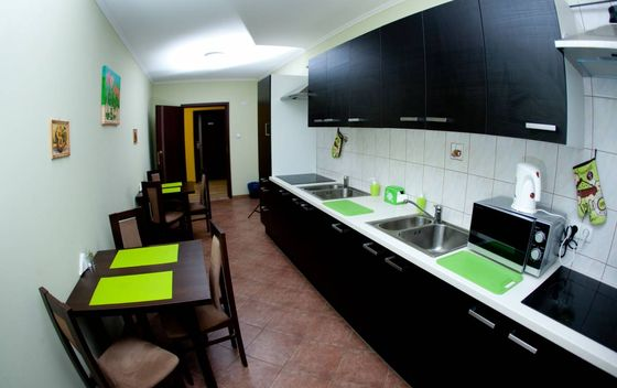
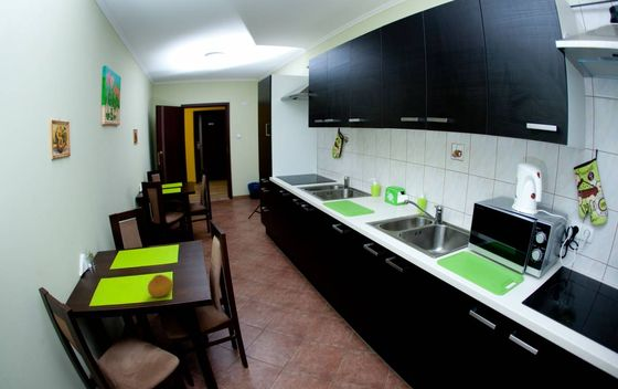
+ fruit (159, 284)
